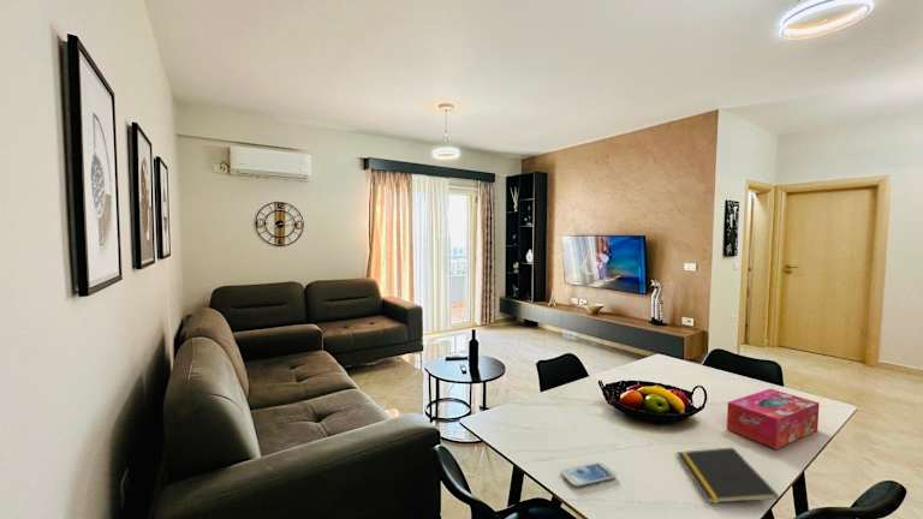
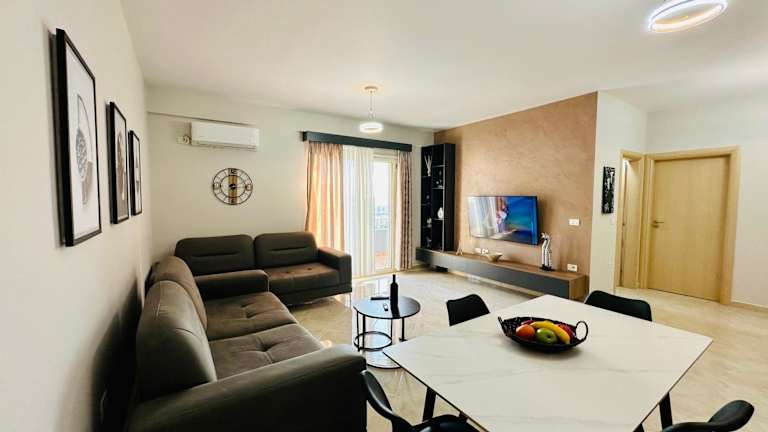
- notepad (721, 472)
- smartphone (588, 475)
- tissue box (773, 416)
